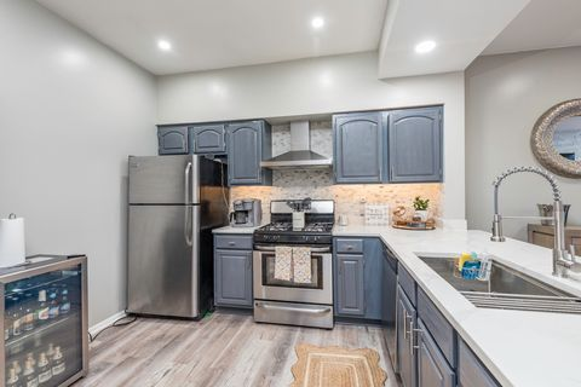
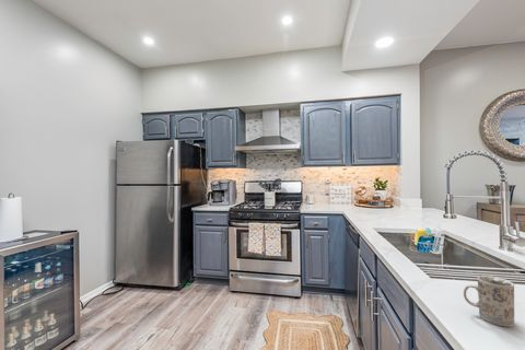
+ mug (490, 298)
